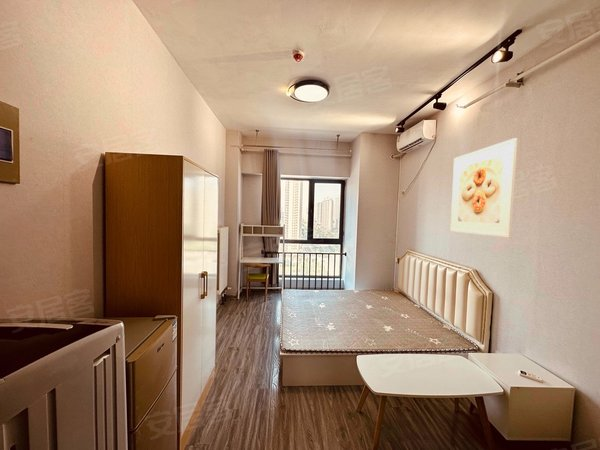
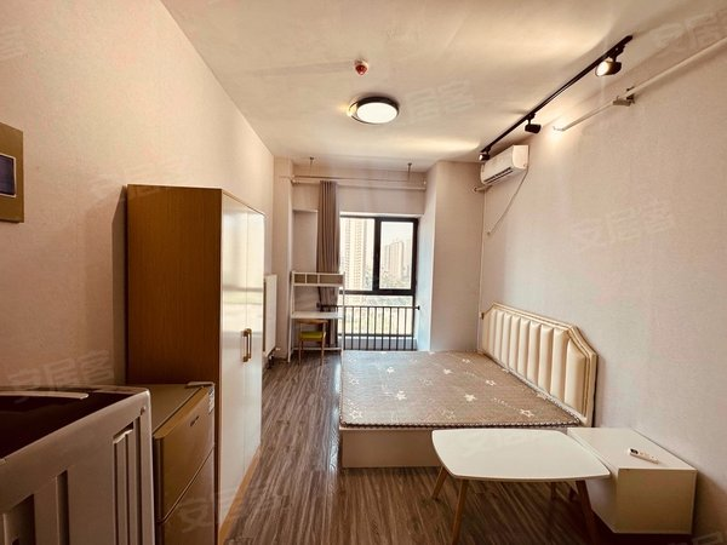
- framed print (478, 192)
